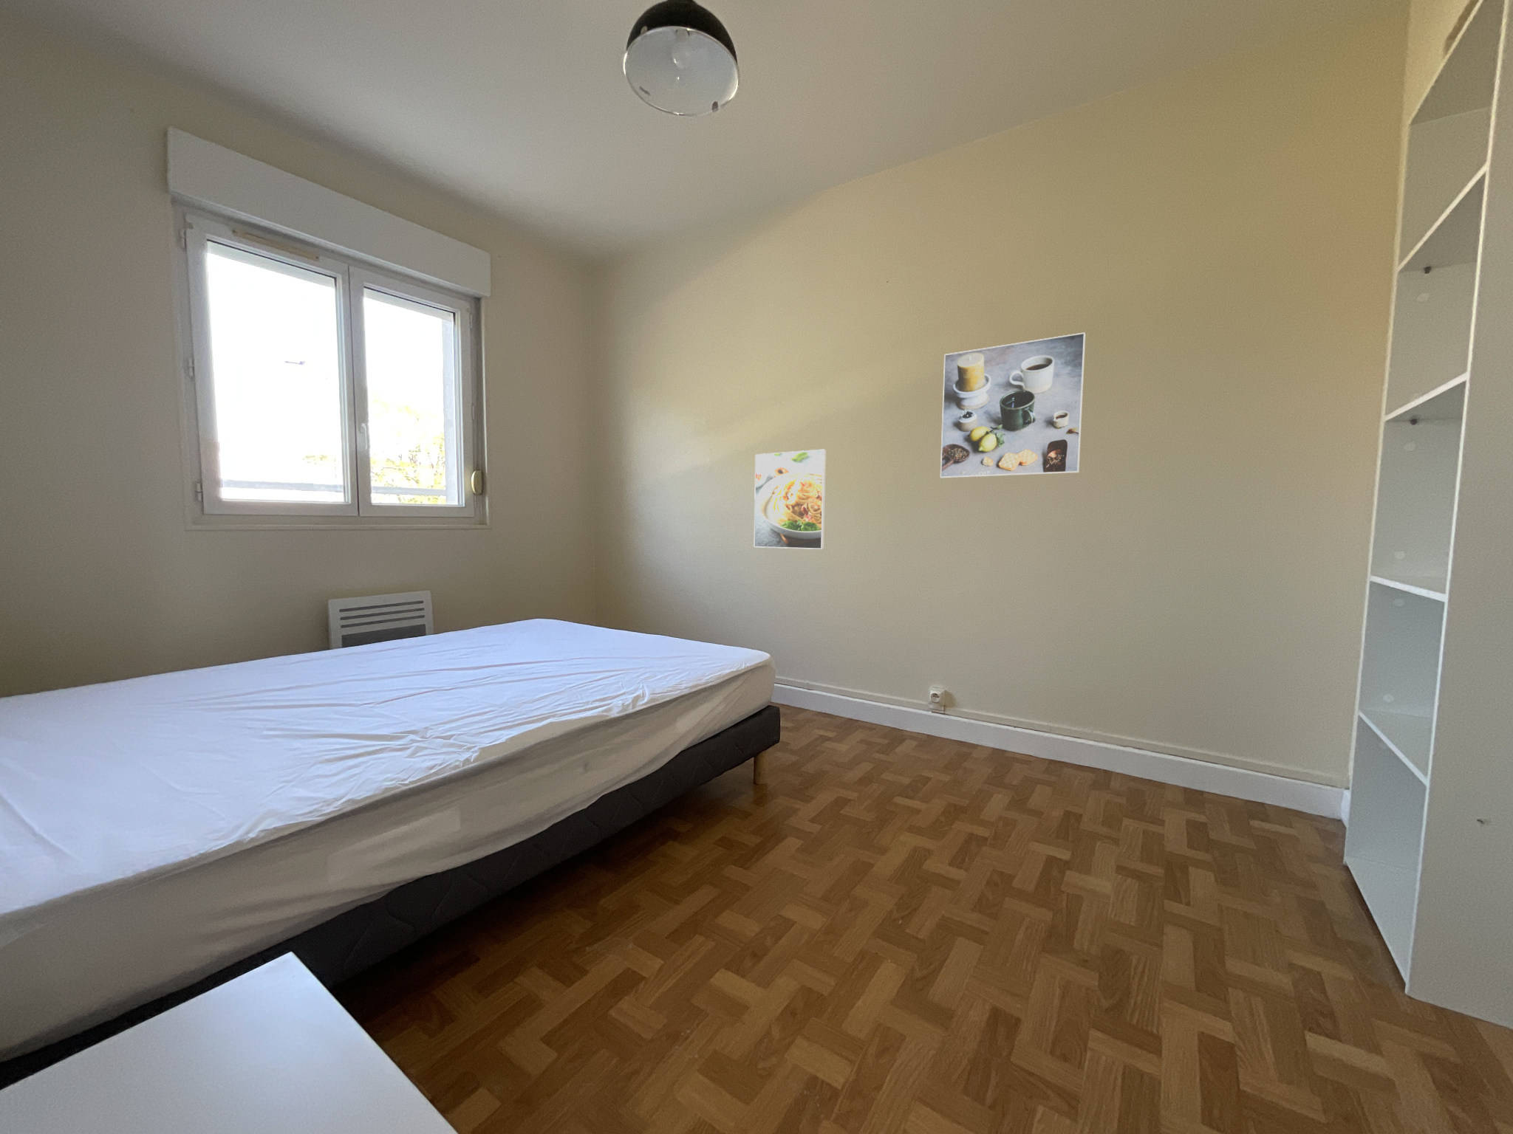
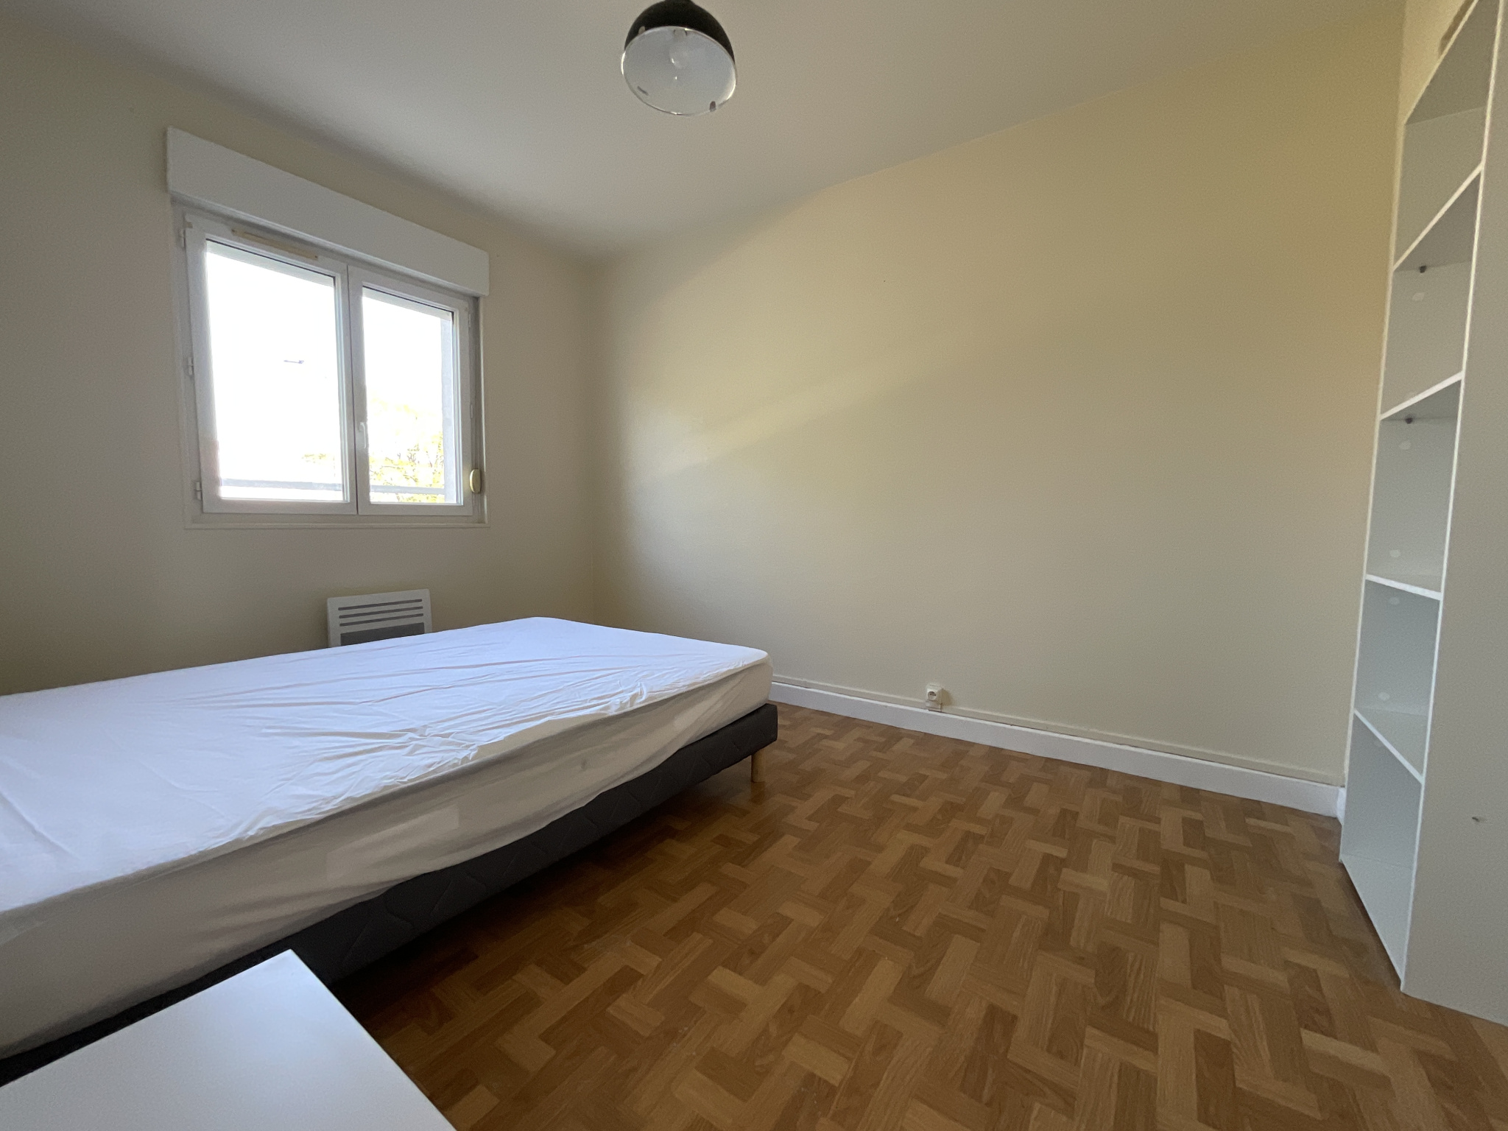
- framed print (1008, 411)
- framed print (789, 500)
